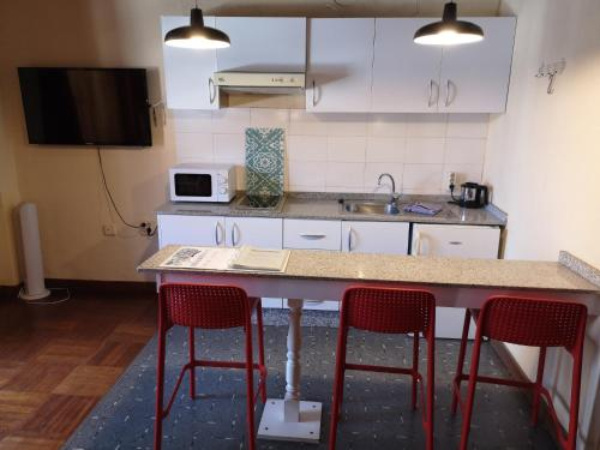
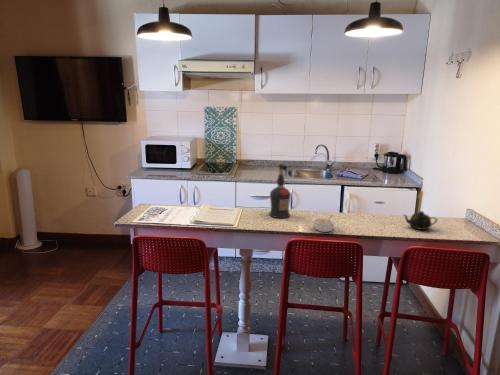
+ liquor bottle (280, 190)
+ legume (323, 223)
+ teapot (419, 219)
